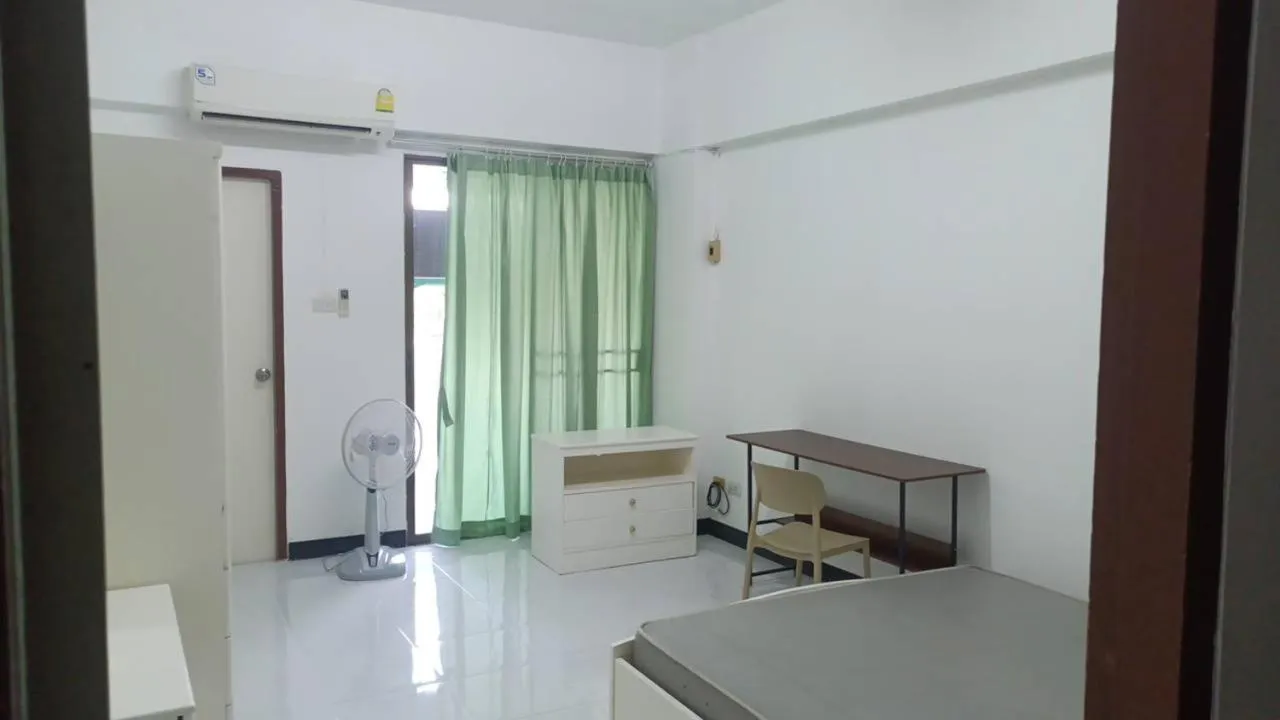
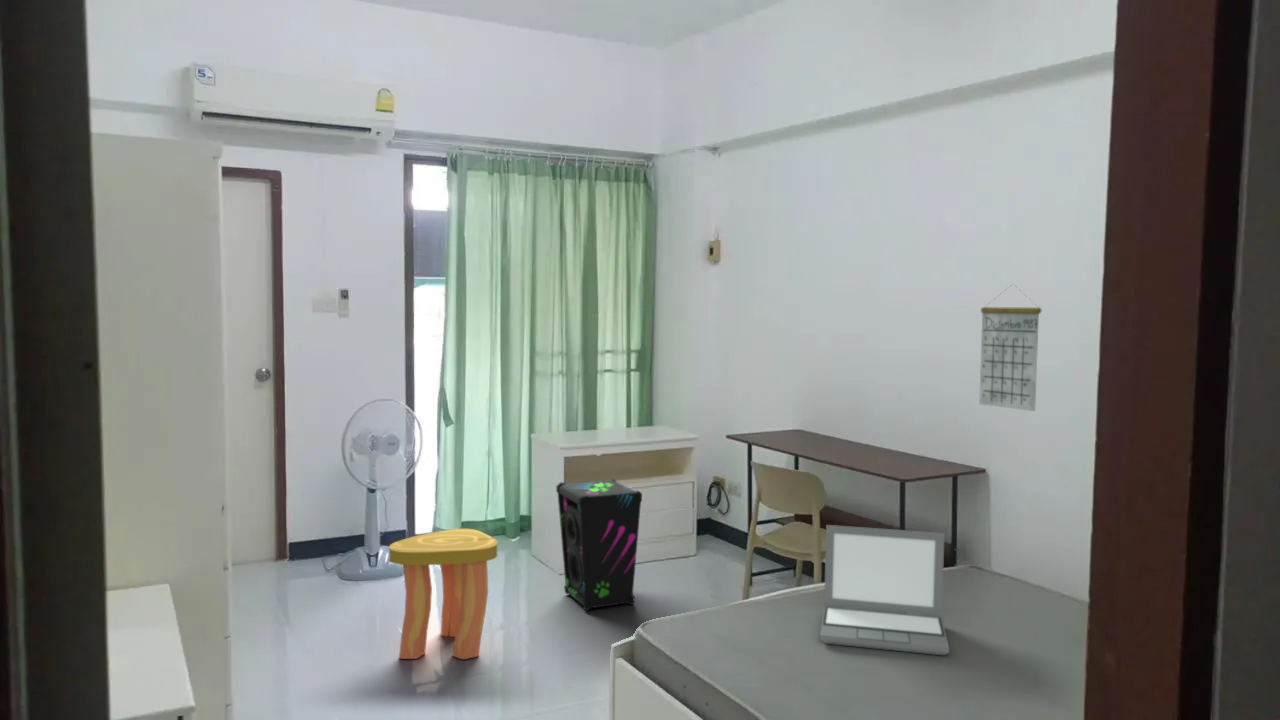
+ laptop (883, 586)
+ speaker (598, 543)
+ calendar (1008, 345)
+ stool (448, 592)
